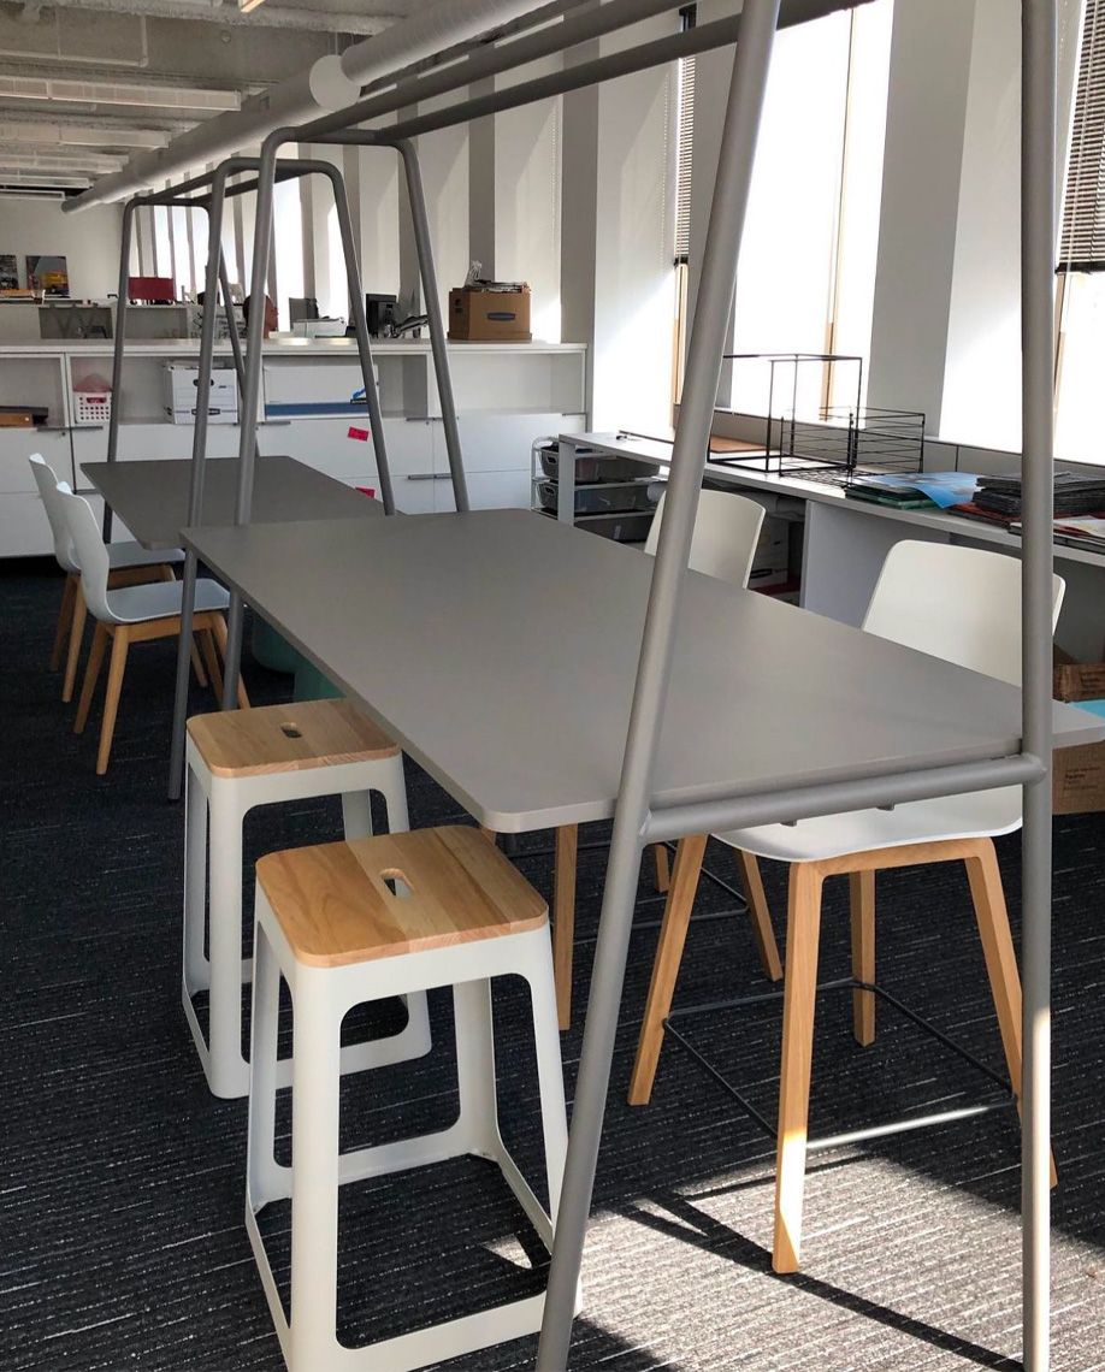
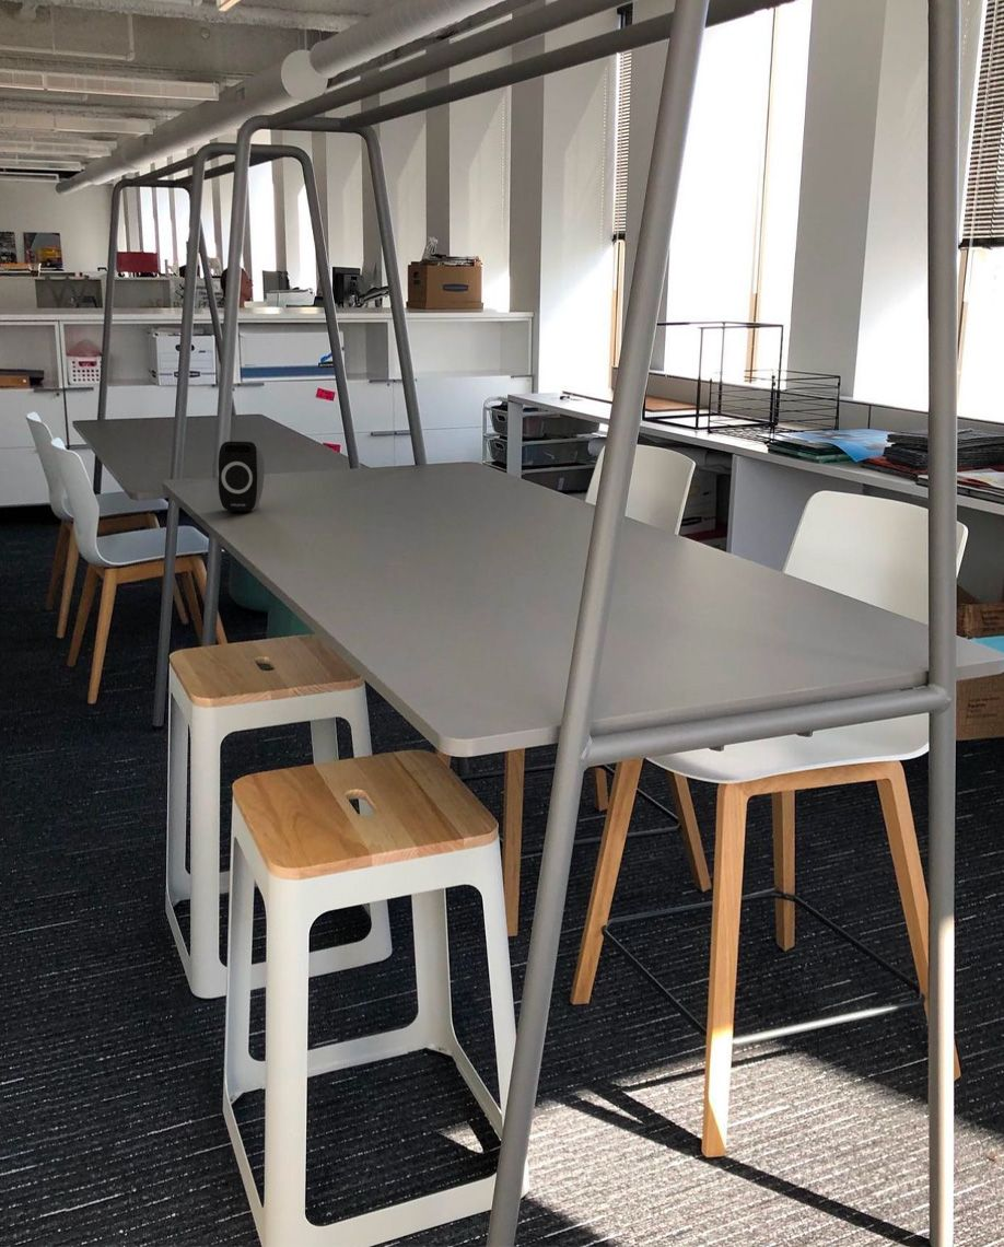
+ speaker (244, 475)
